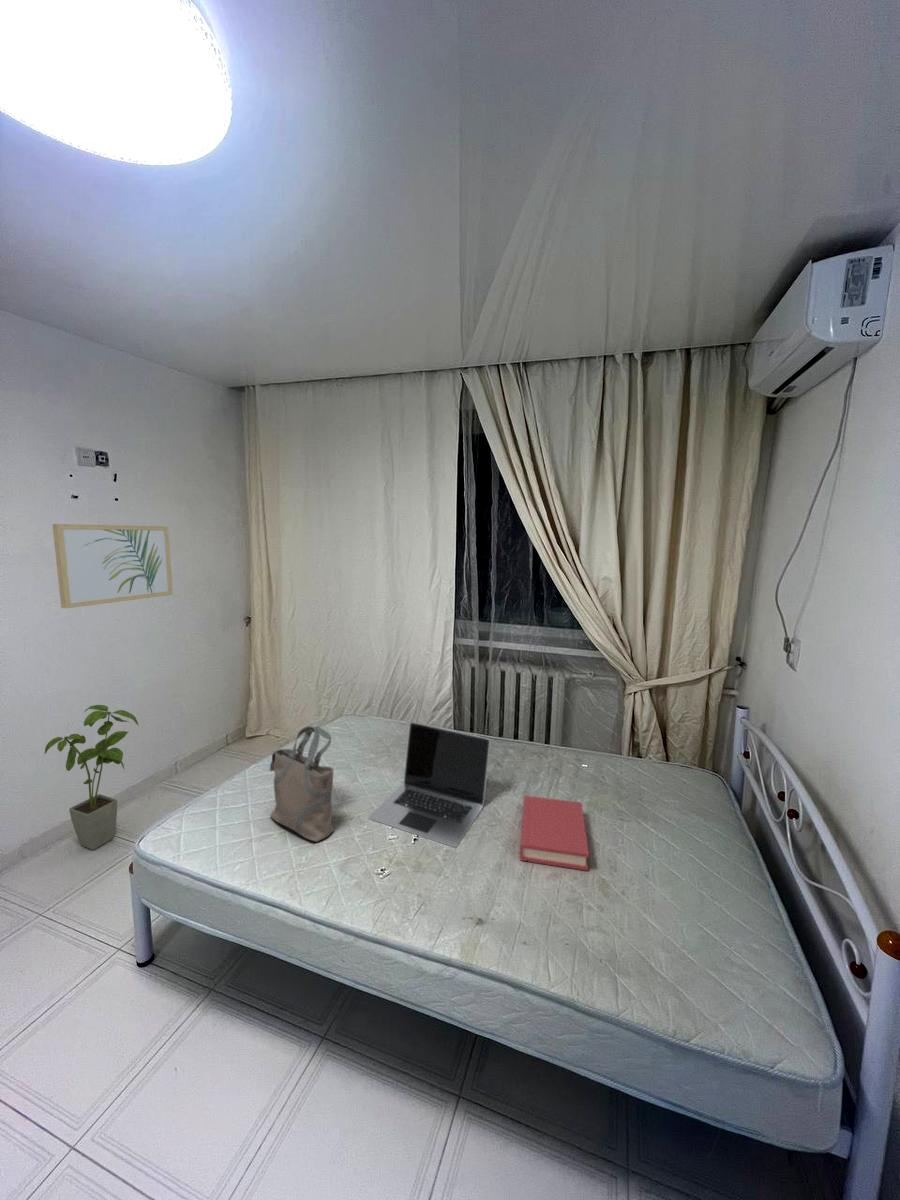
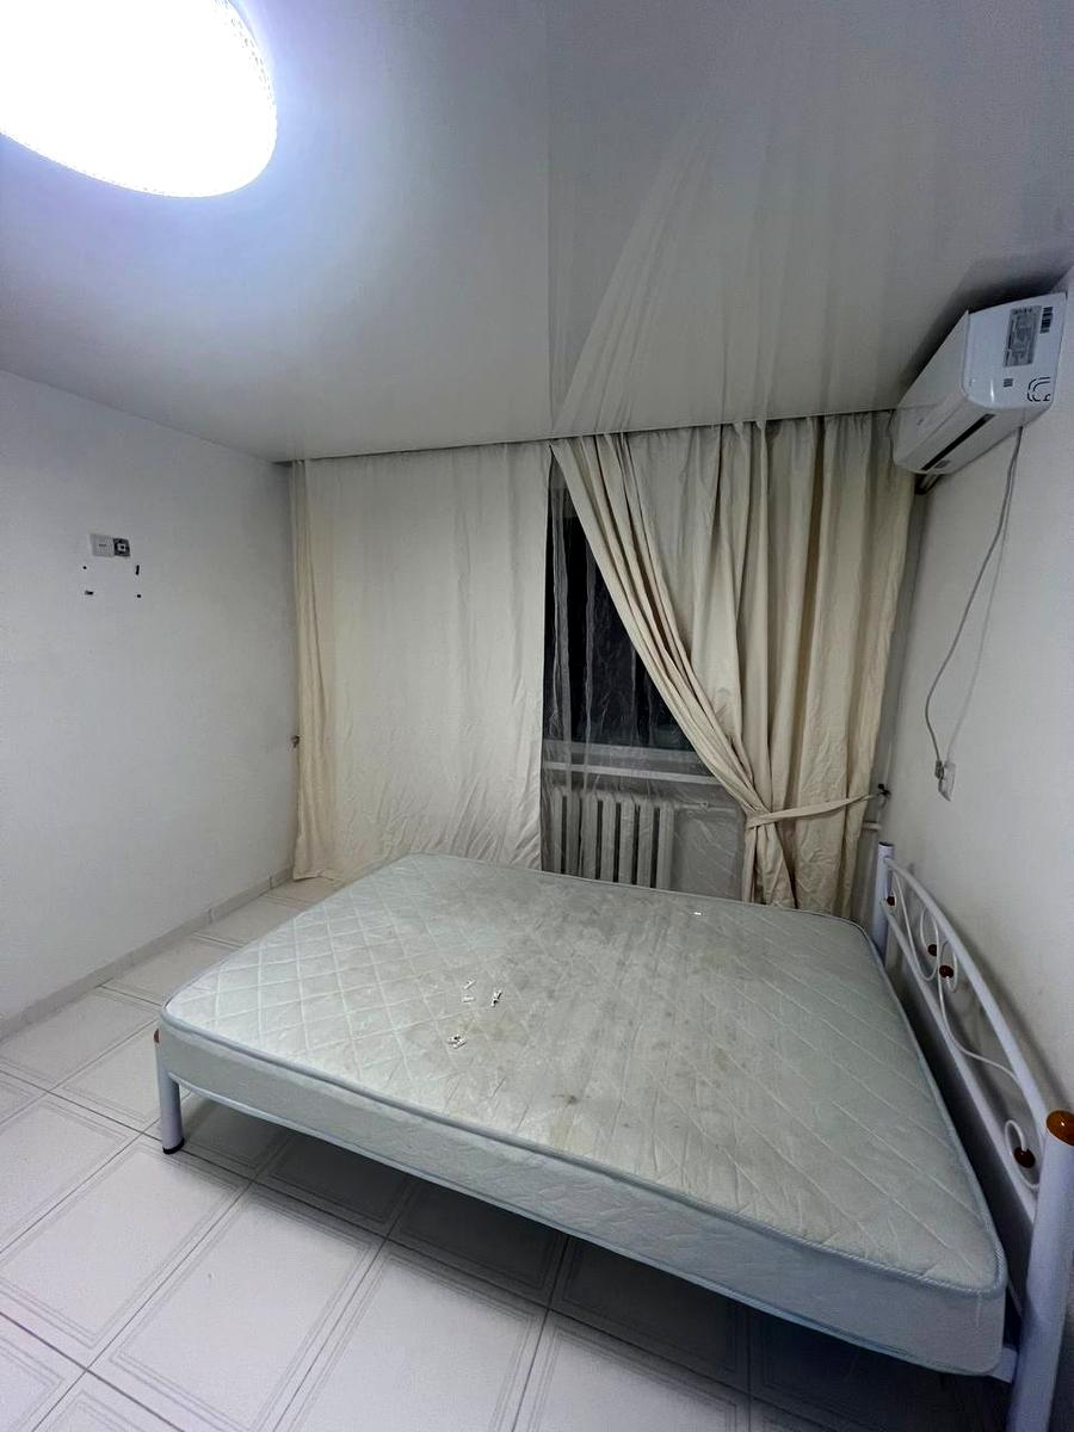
- tote bag (302, 775)
- house plant (101, 771)
- hardback book (552, 829)
- laptop (430, 778)
- wall art (119, 563)
